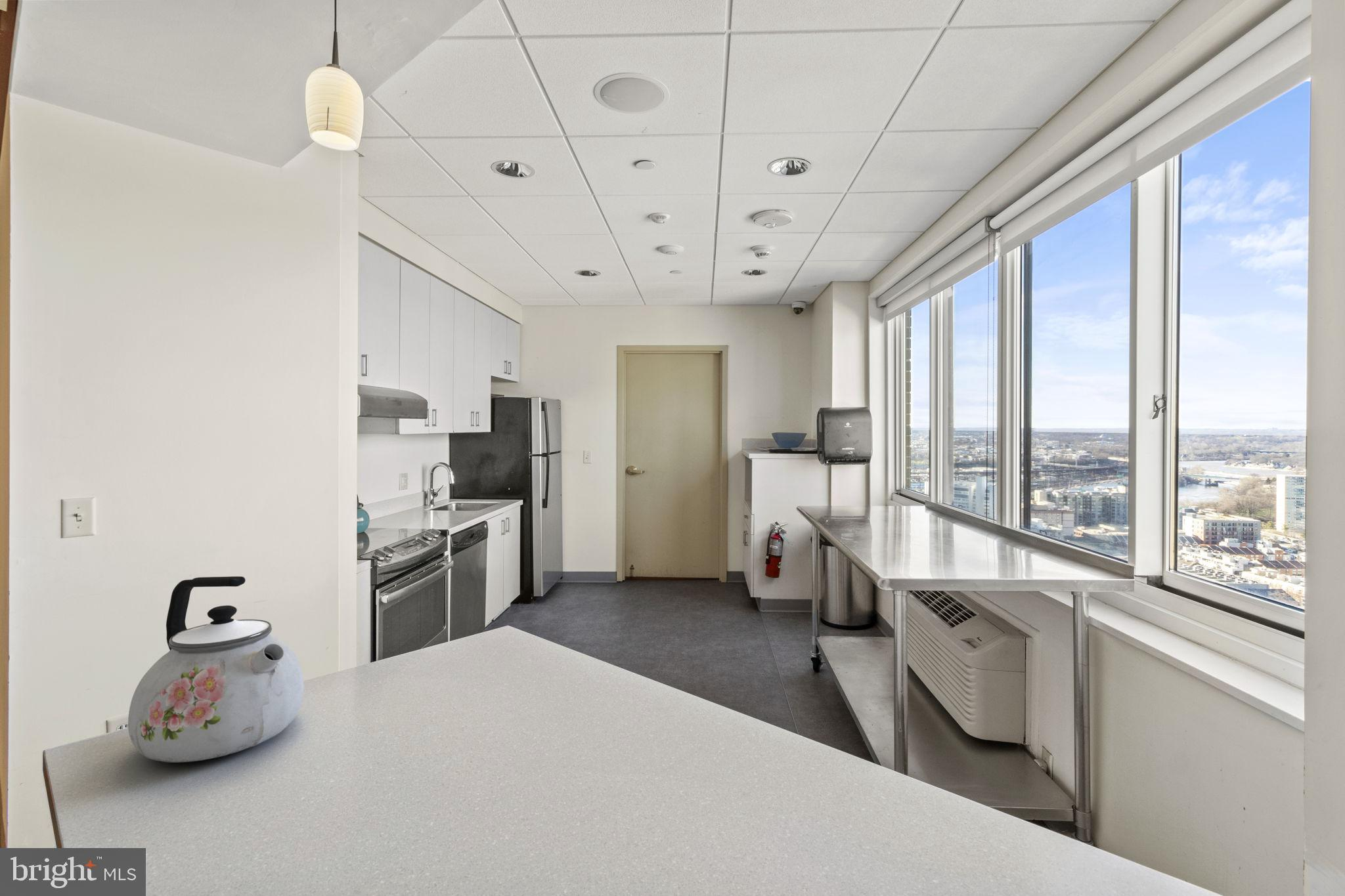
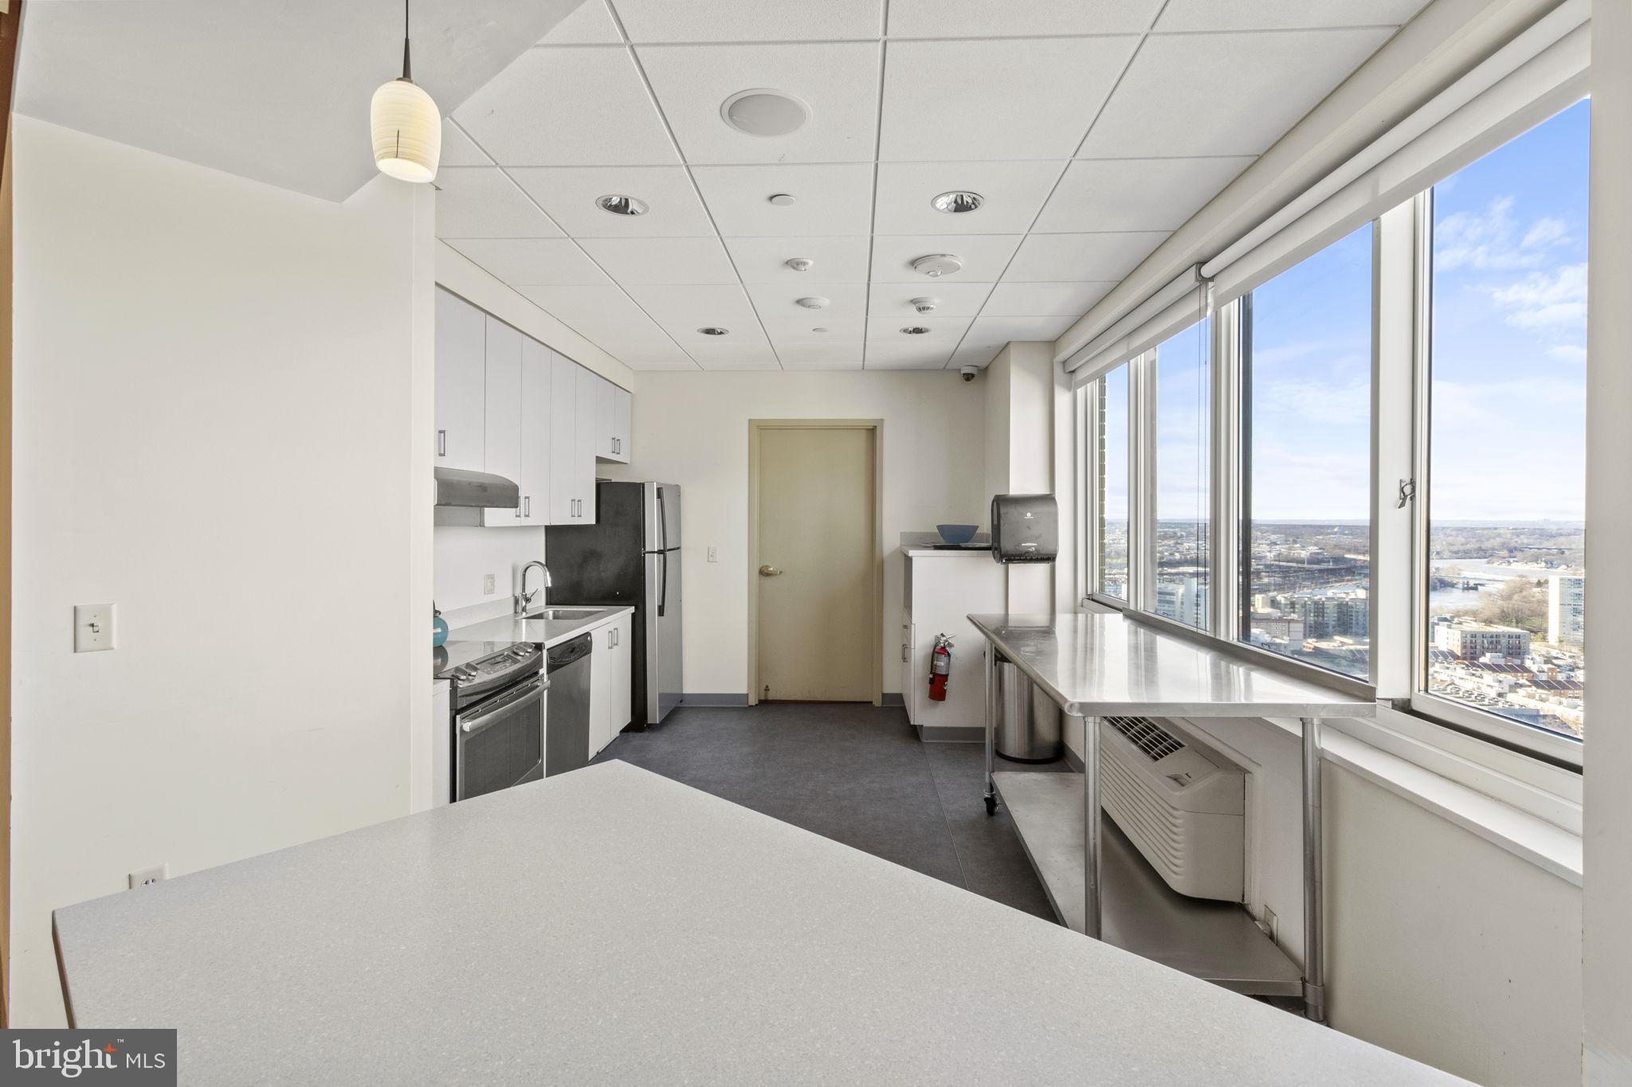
- kettle (223, 657)
